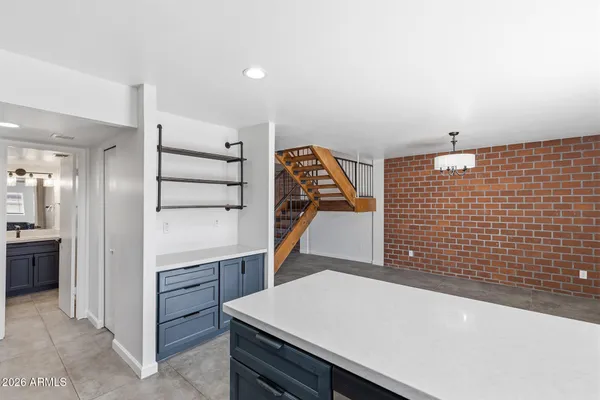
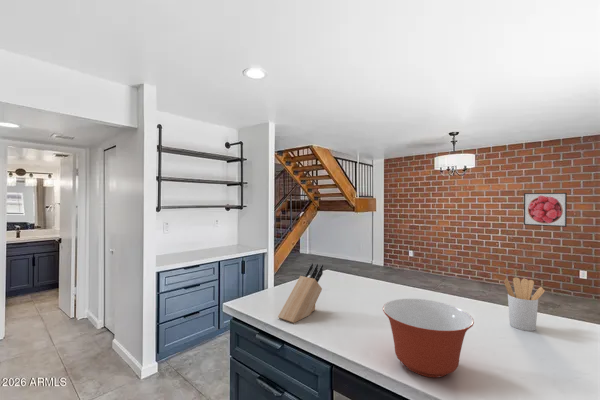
+ knife block (303, 289)
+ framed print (544, 209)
+ mixing bowl (425, 338)
+ utensil holder (522, 302)
